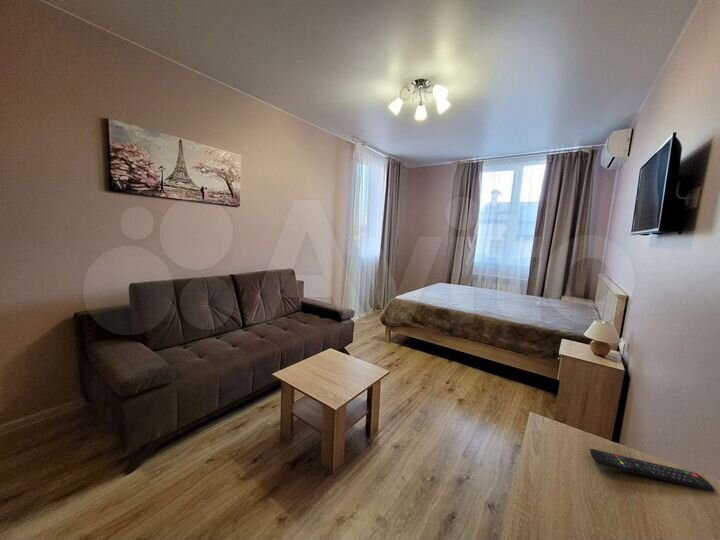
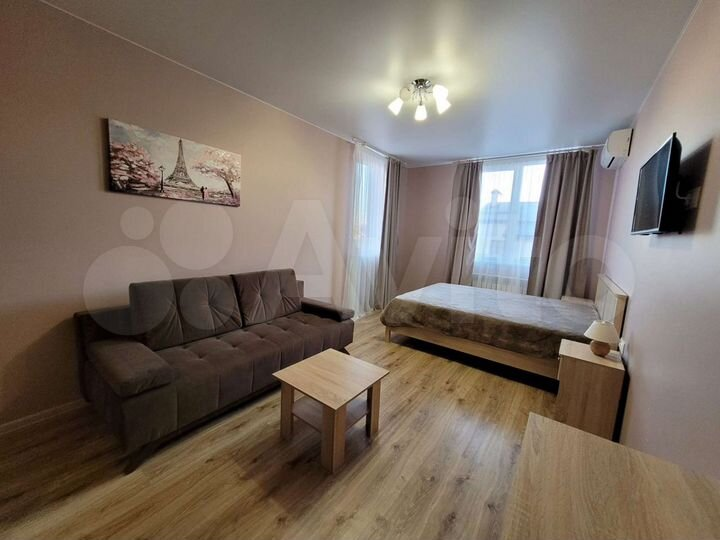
- remote control (648, 470)
